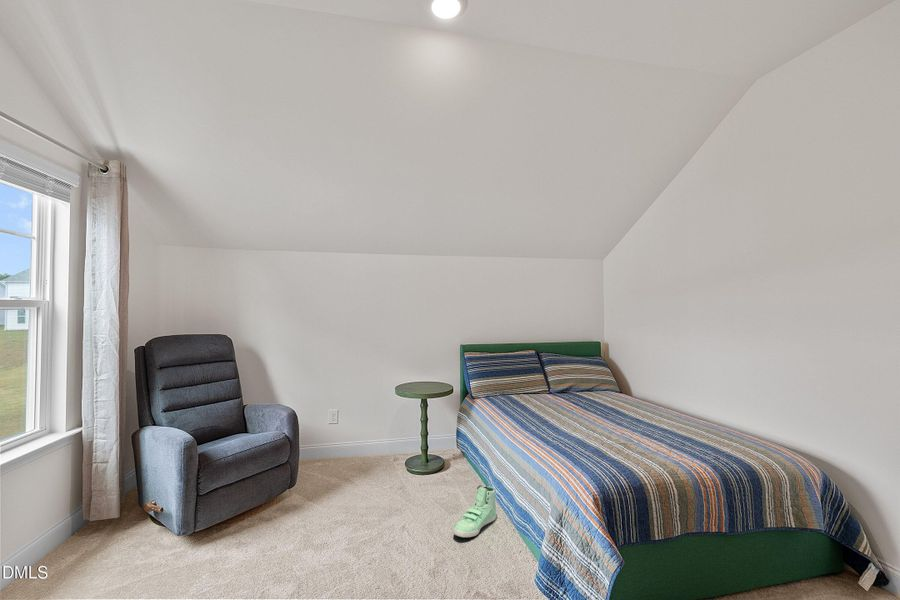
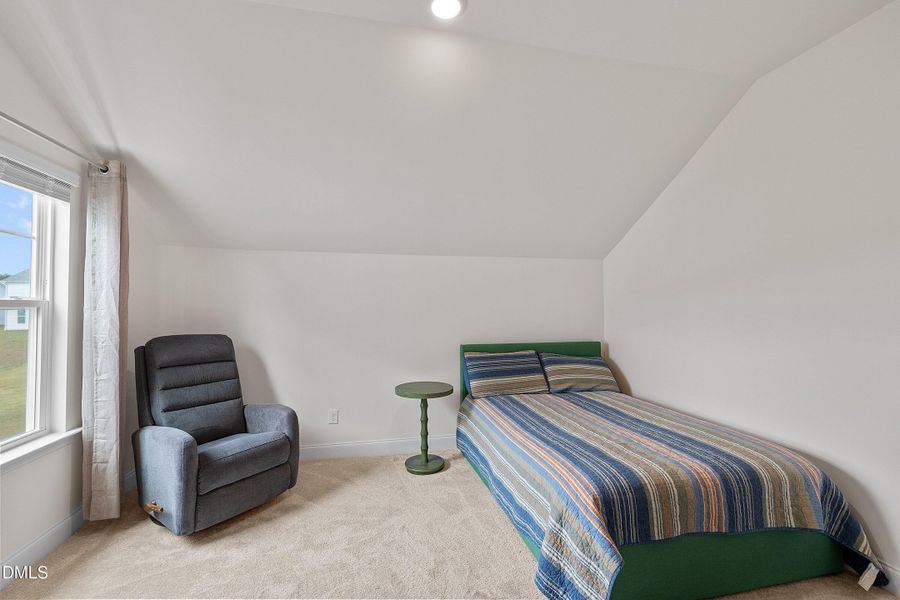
- sneaker (475, 508)
